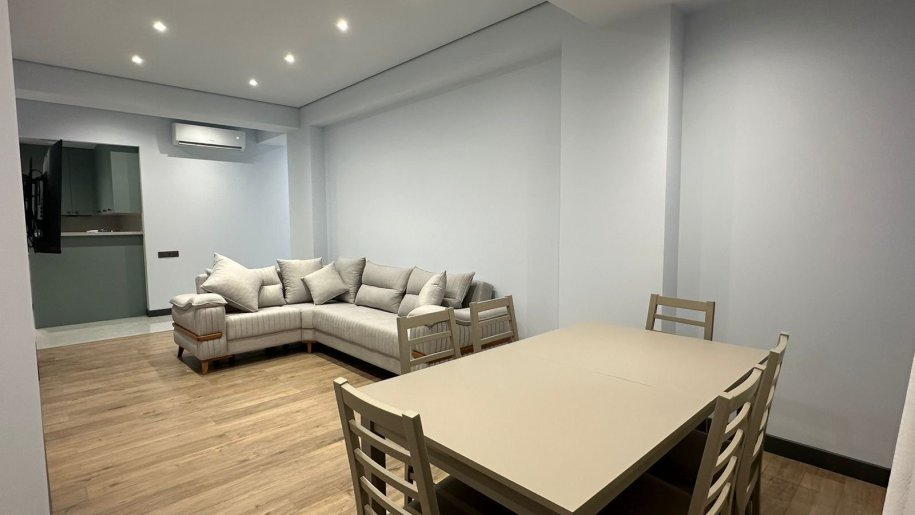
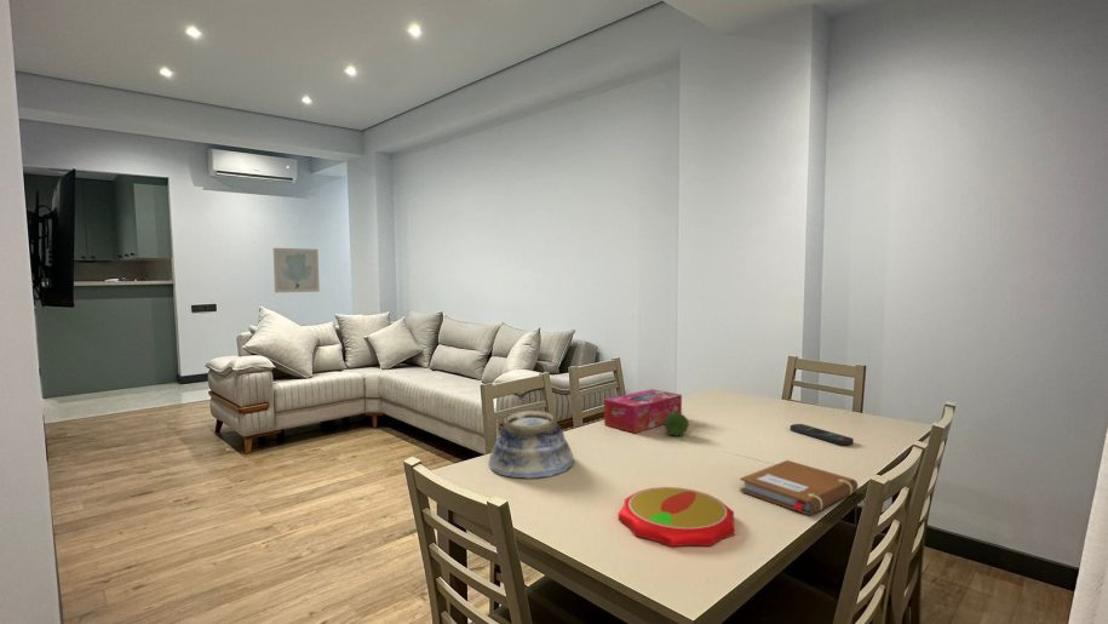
+ remote control (820, 434)
+ wall art (297, 270)
+ plate (676, 510)
+ bowl (530, 439)
+ tissue box (643, 410)
+ fruit (676, 424)
+ notebook (797, 486)
